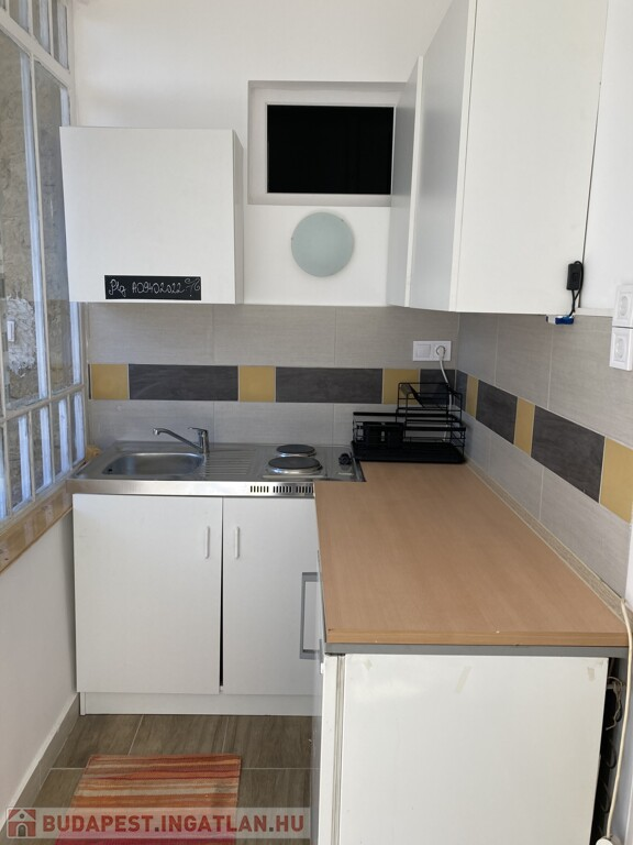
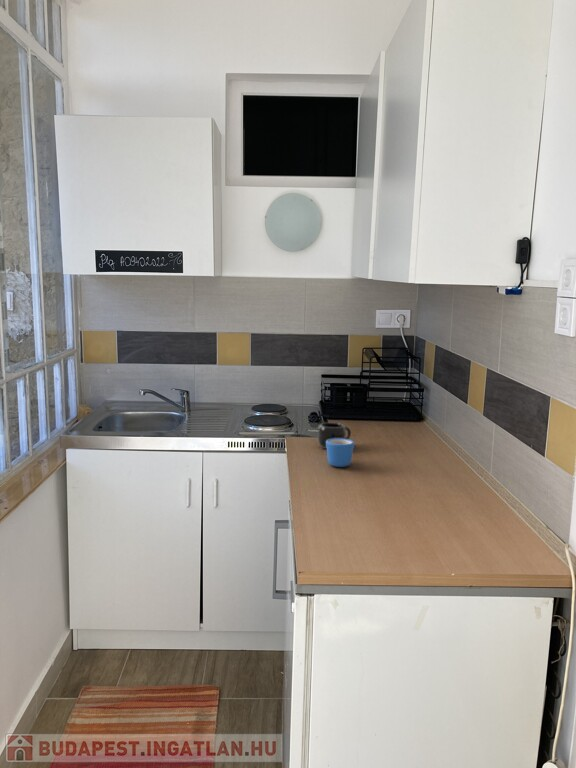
+ mug (334, 436)
+ mug (338, 451)
